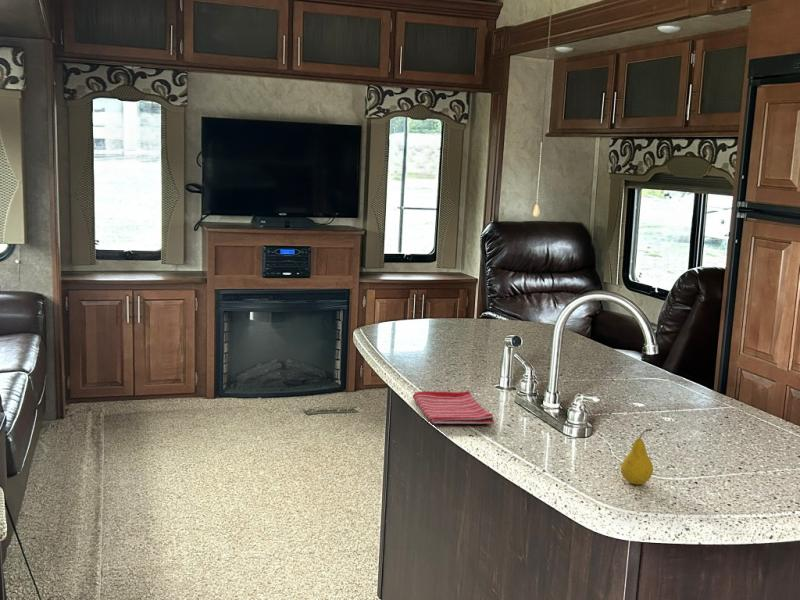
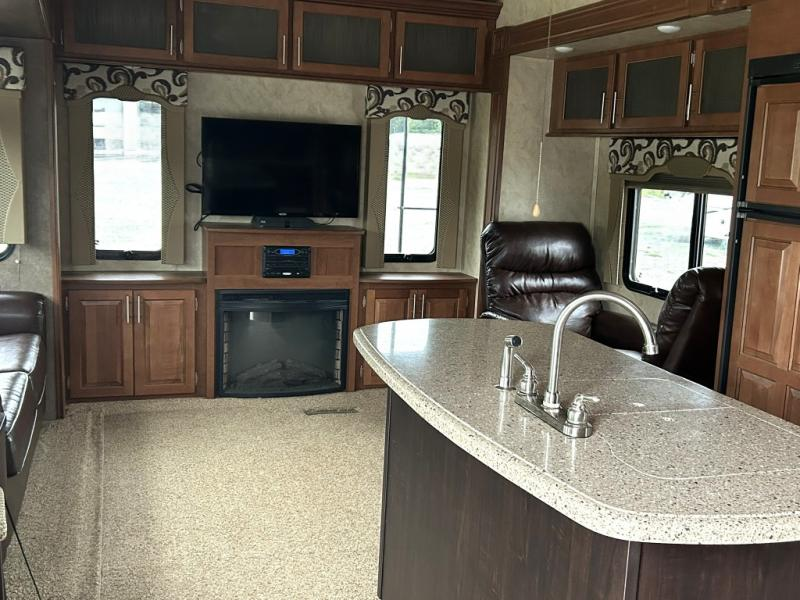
- dish towel (451, 406)
- fruit (638, 455)
